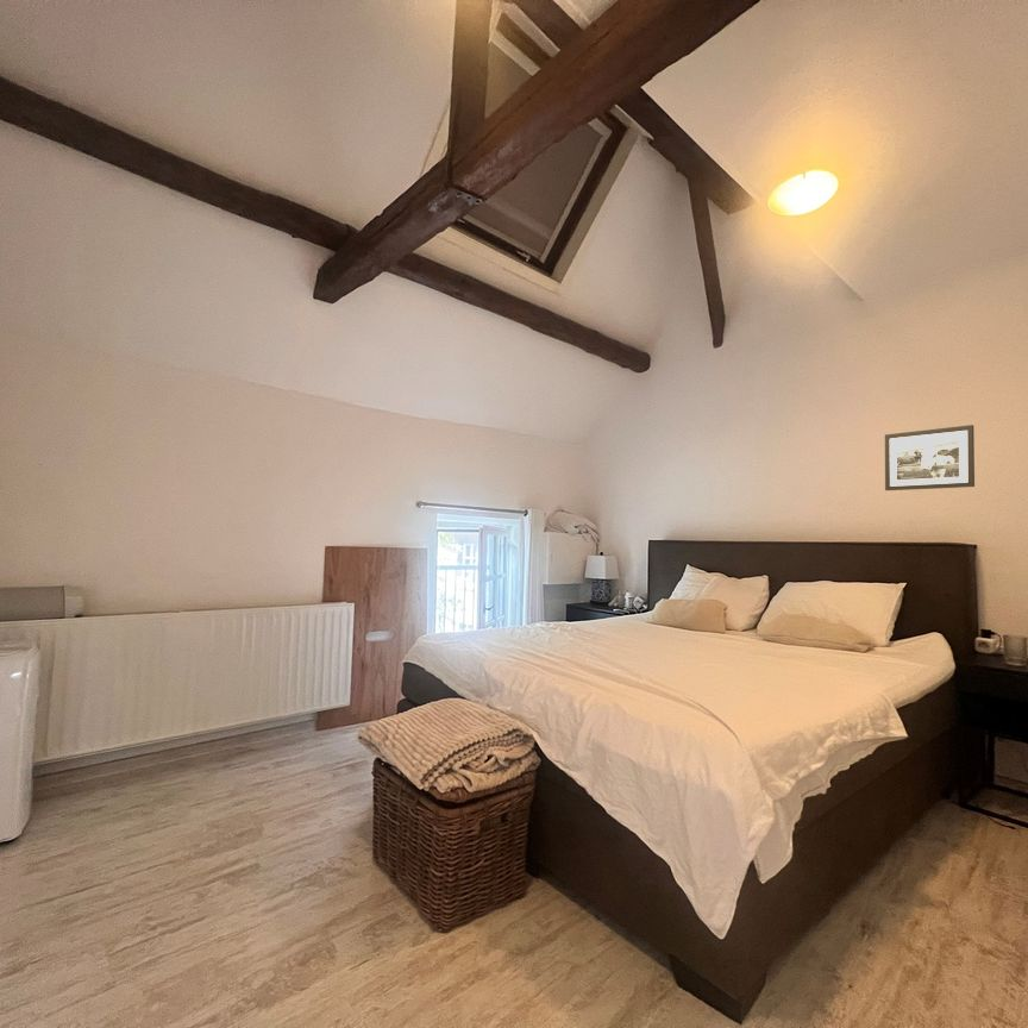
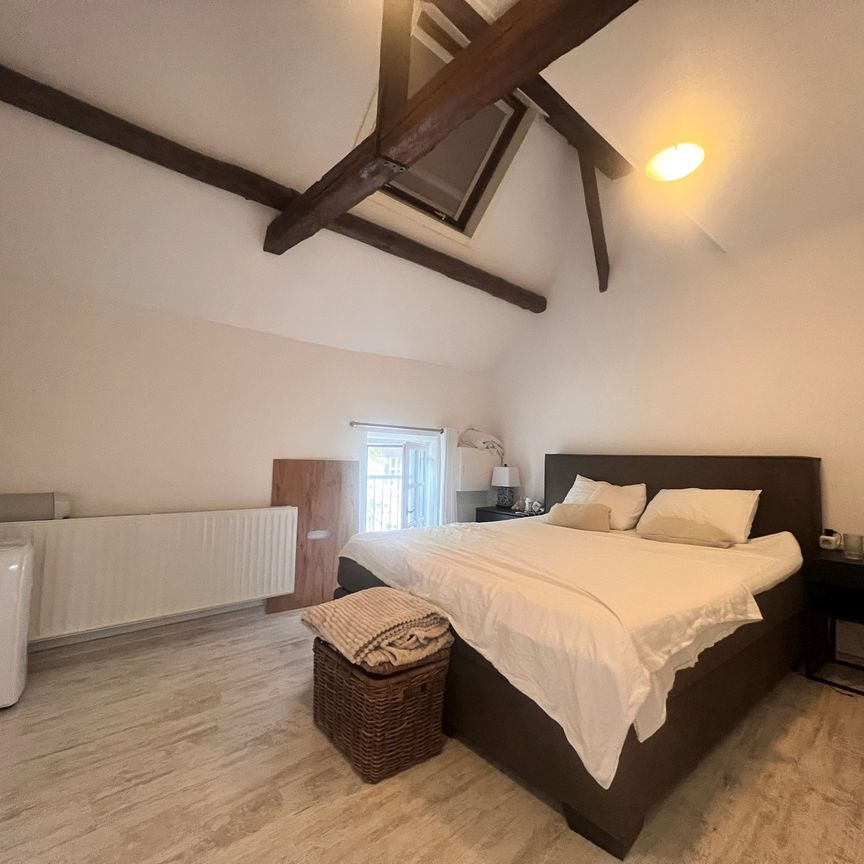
- picture frame (927, 459)
